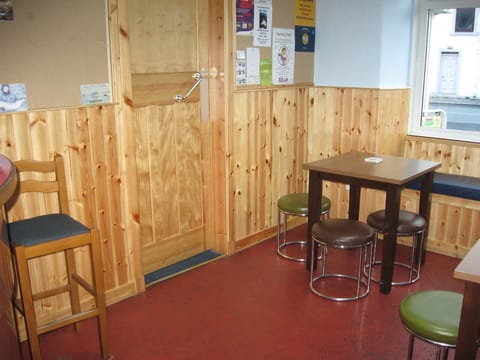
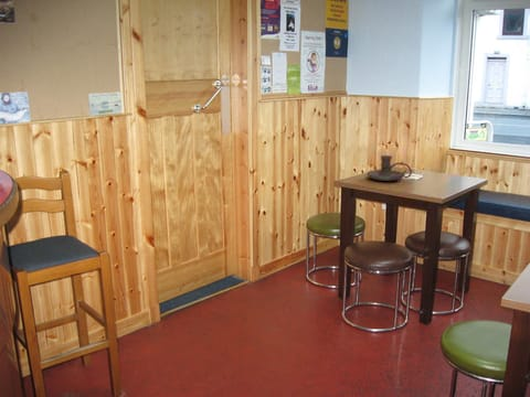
+ candle holder (390, 168)
